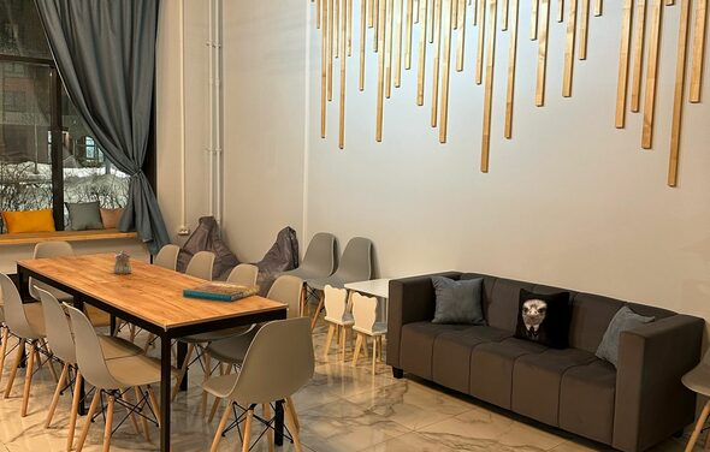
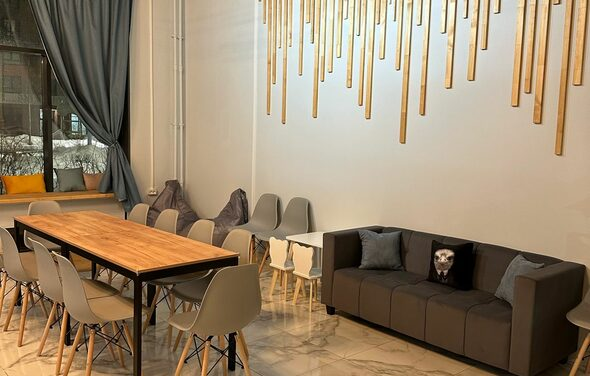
- pizza box (221, 291)
- teapot (123, 261)
